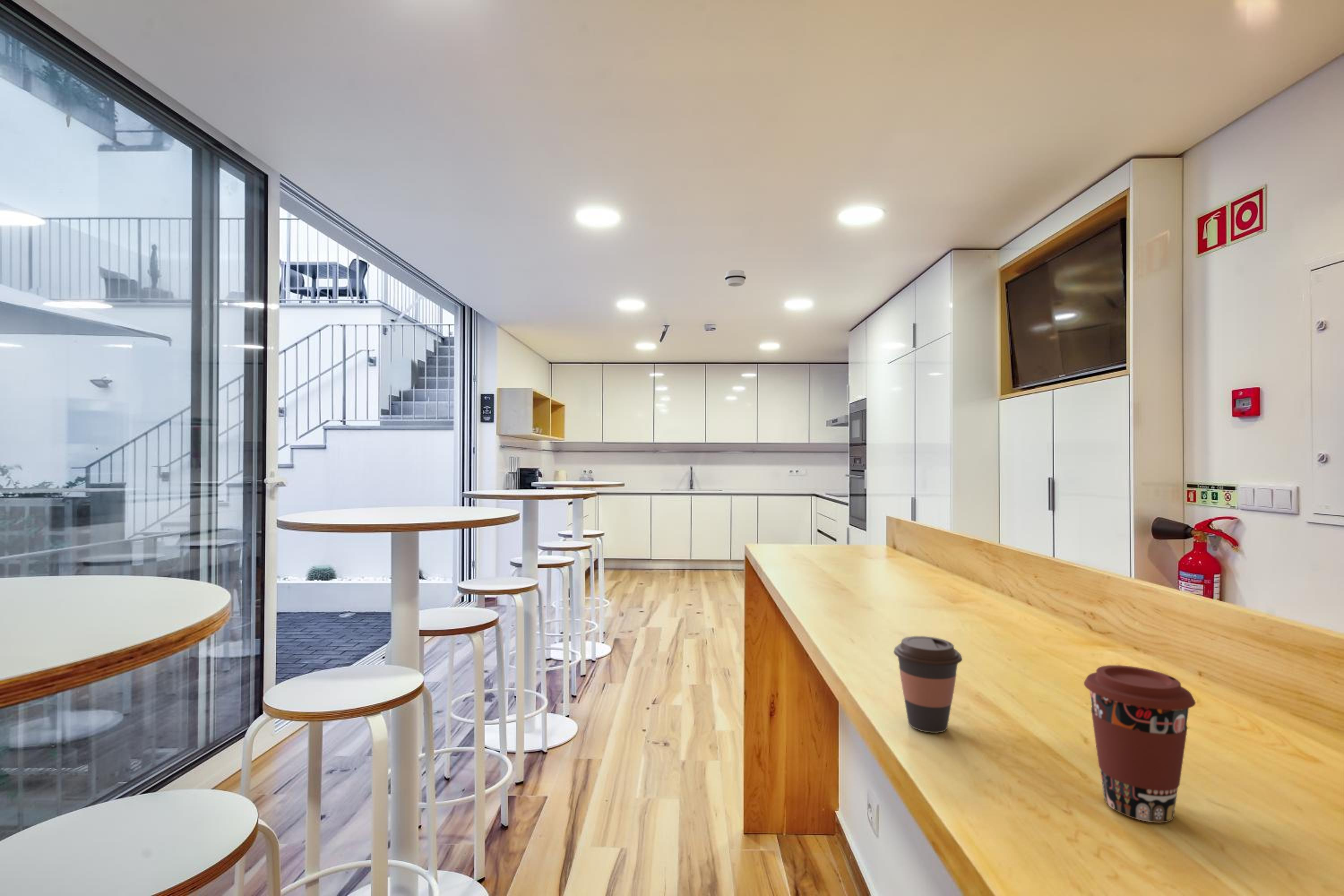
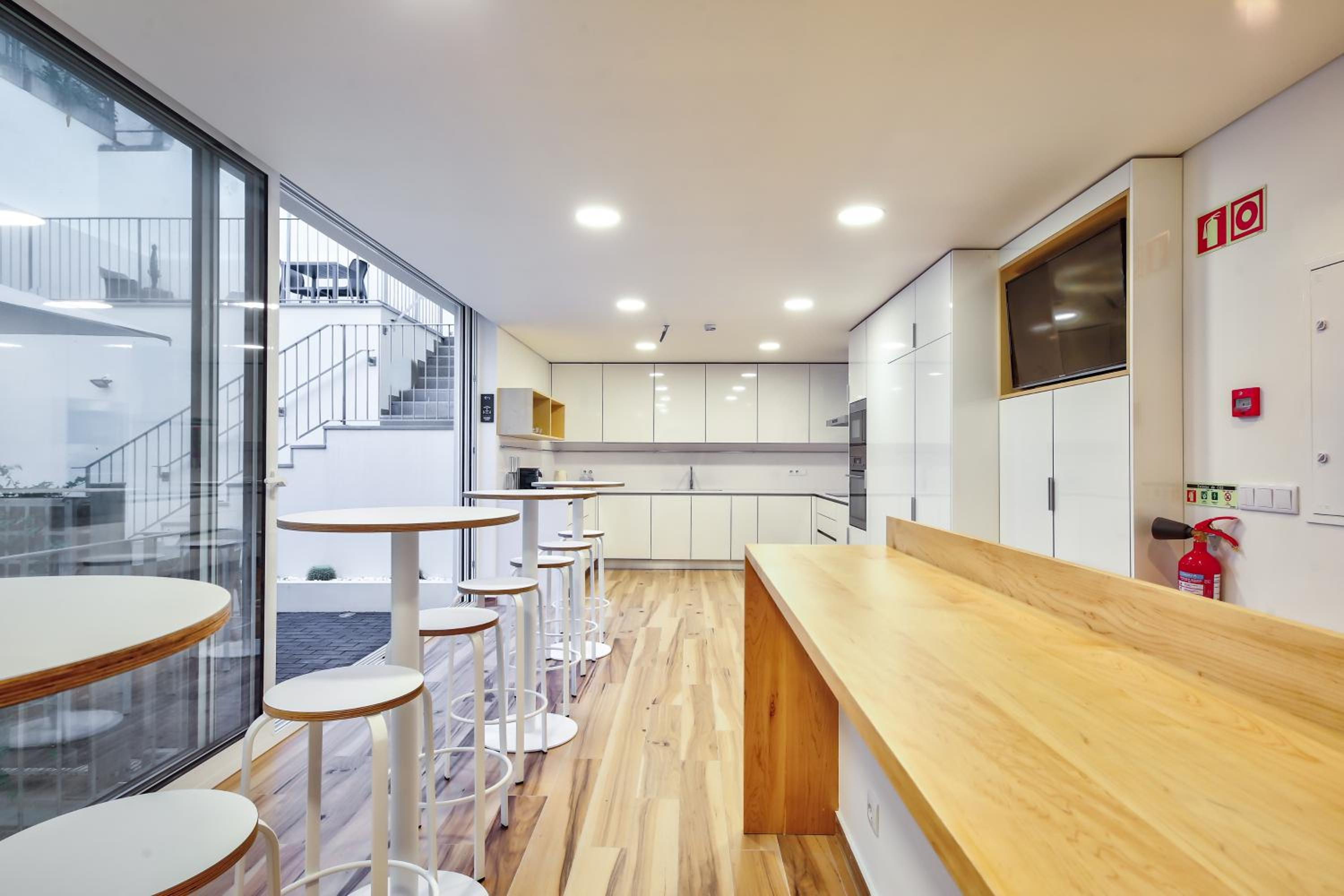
- coffee cup (927, 684)
- coffee cup (1137, 741)
- smoke detector (735, 278)
